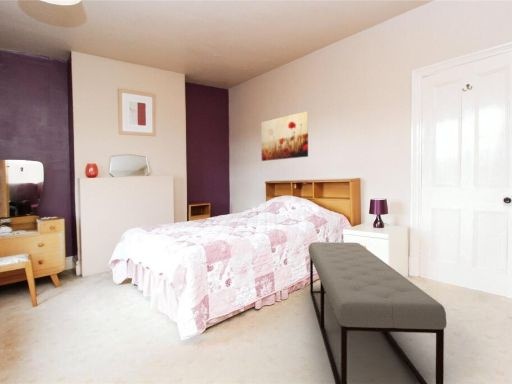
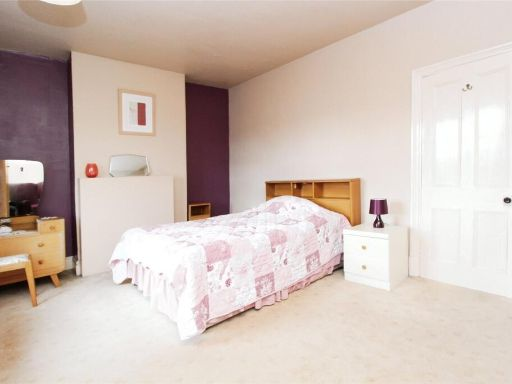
- wall art (283, 138)
- bench (353, 296)
